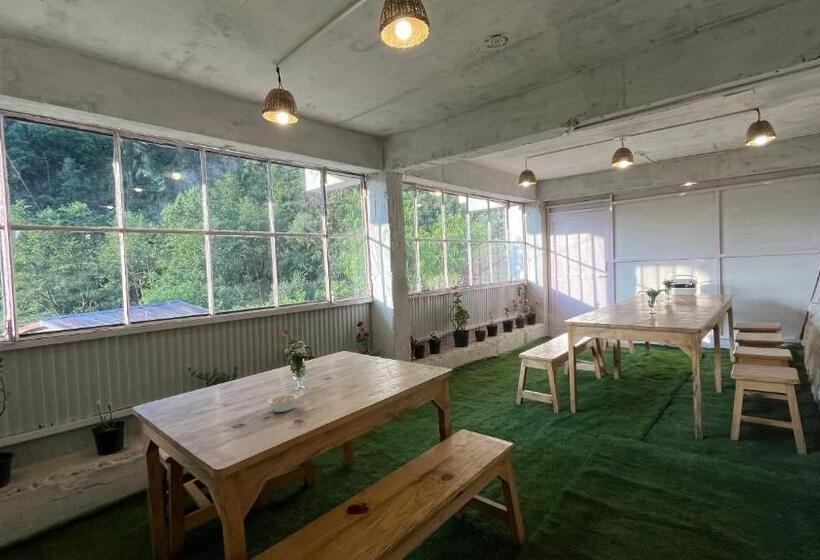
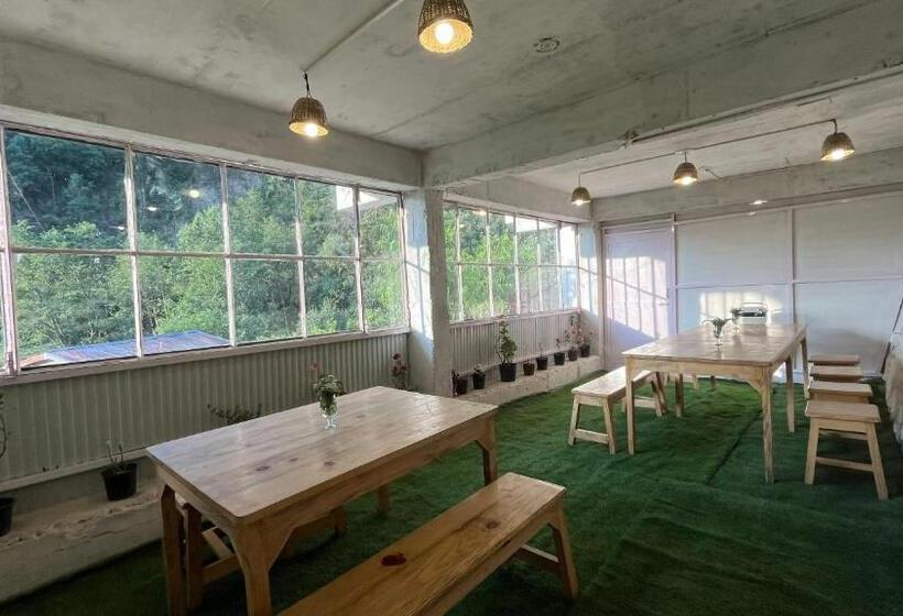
- legume (284, 402)
